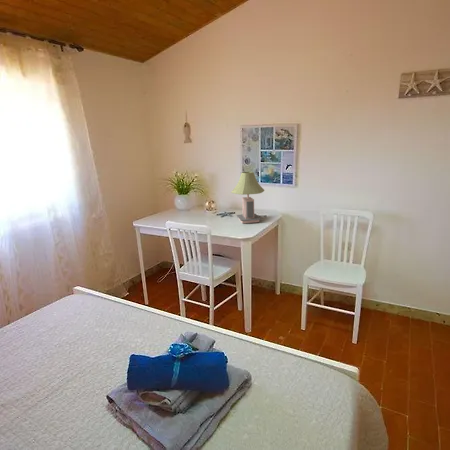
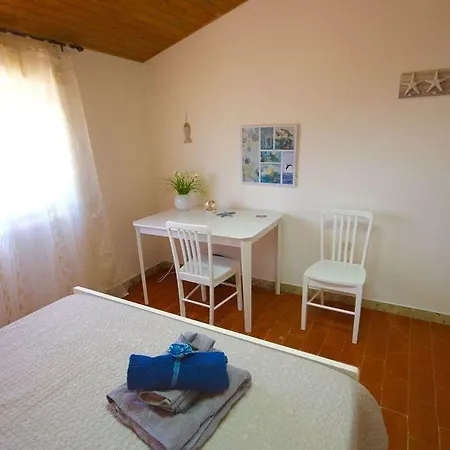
- desk lamp (248, 196)
